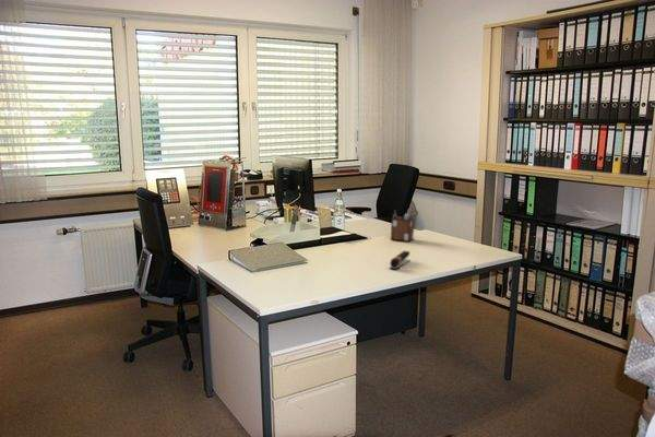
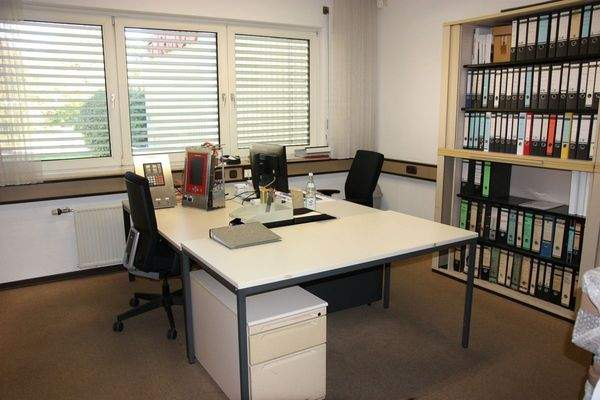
- desk organizer (402, 224)
- stapler (400, 259)
